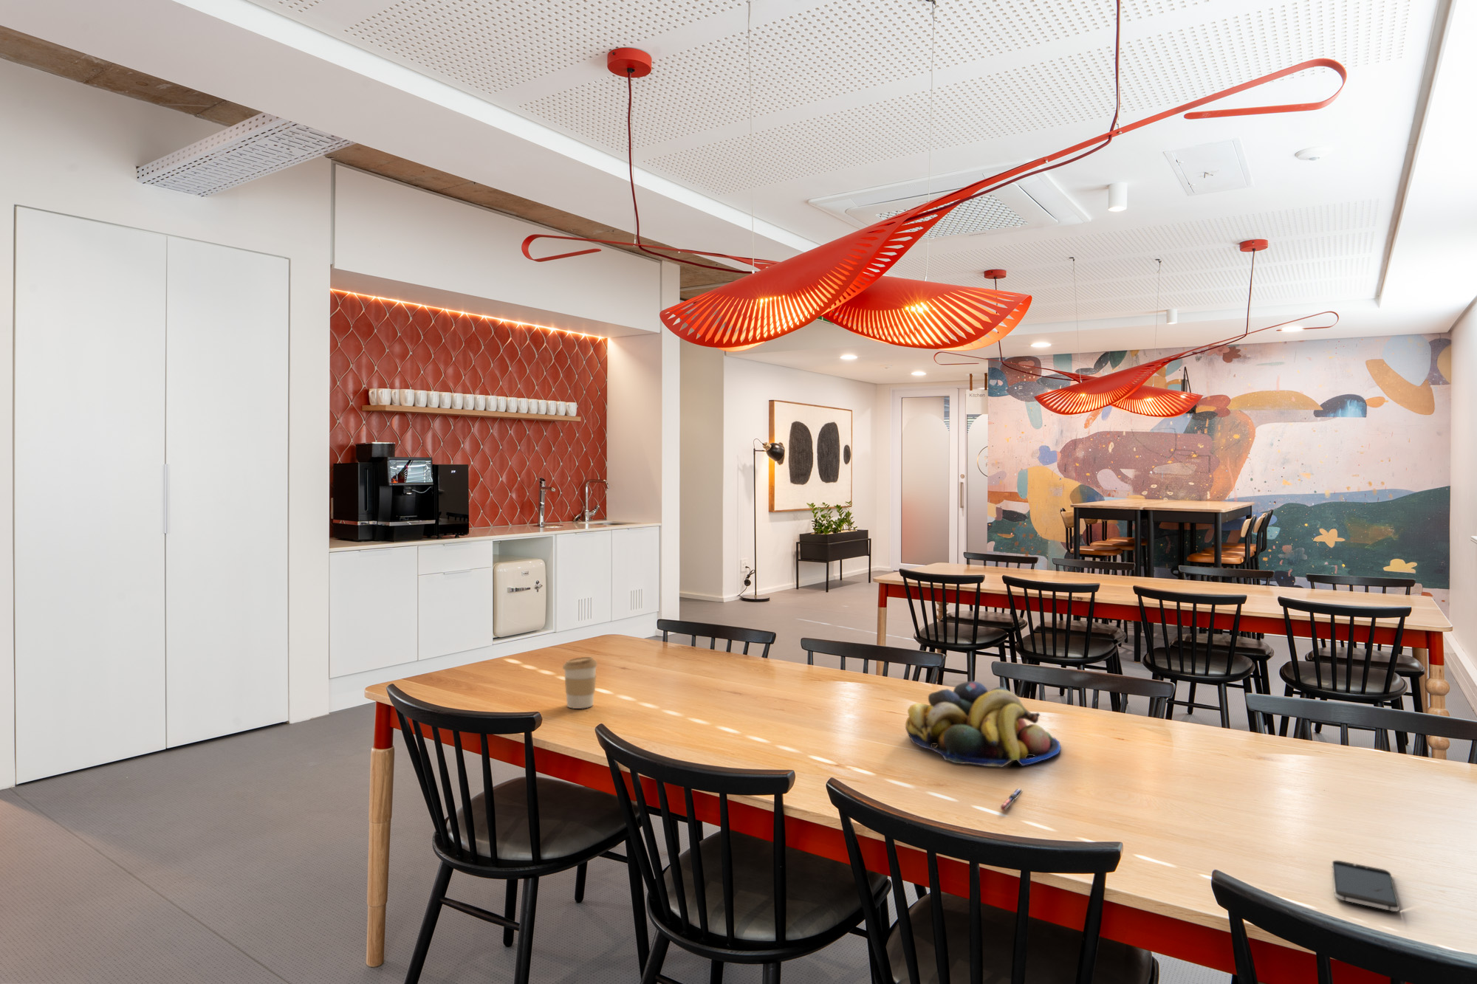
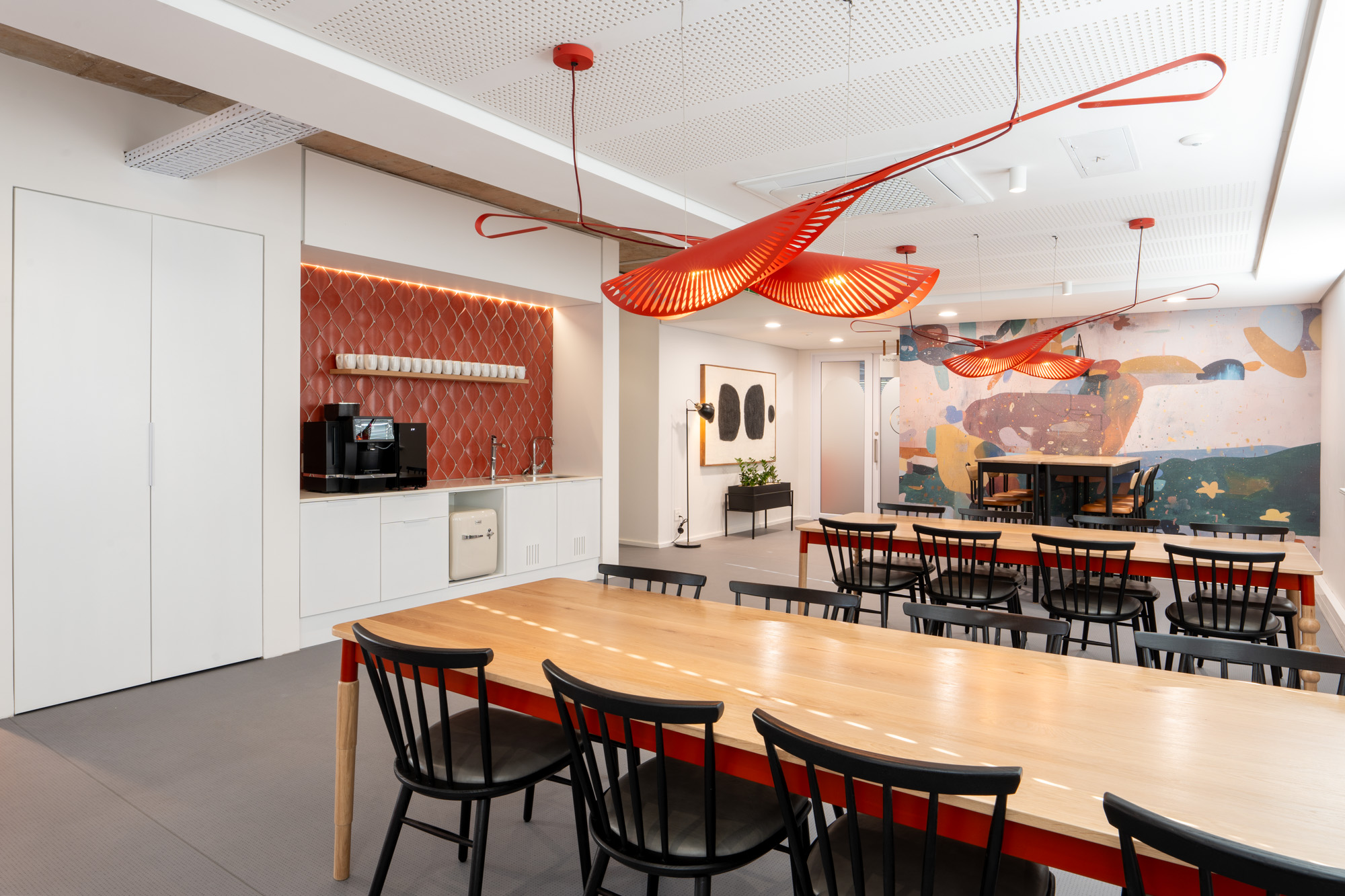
- coffee cup (580, 681)
- fruit bowl (984, 715)
- pen (1011, 797)
- smartphone (1363, 884)
